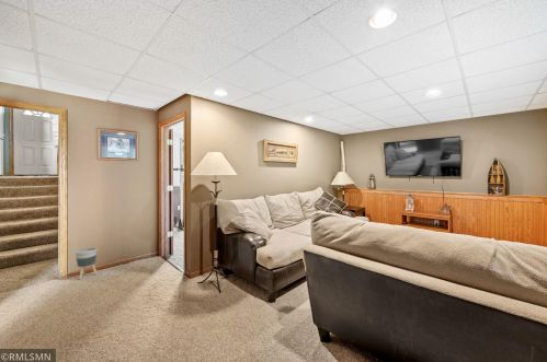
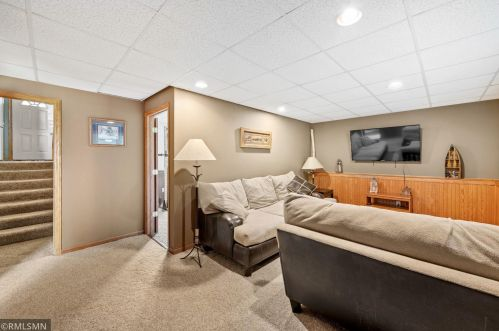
- planter (86, 262)
